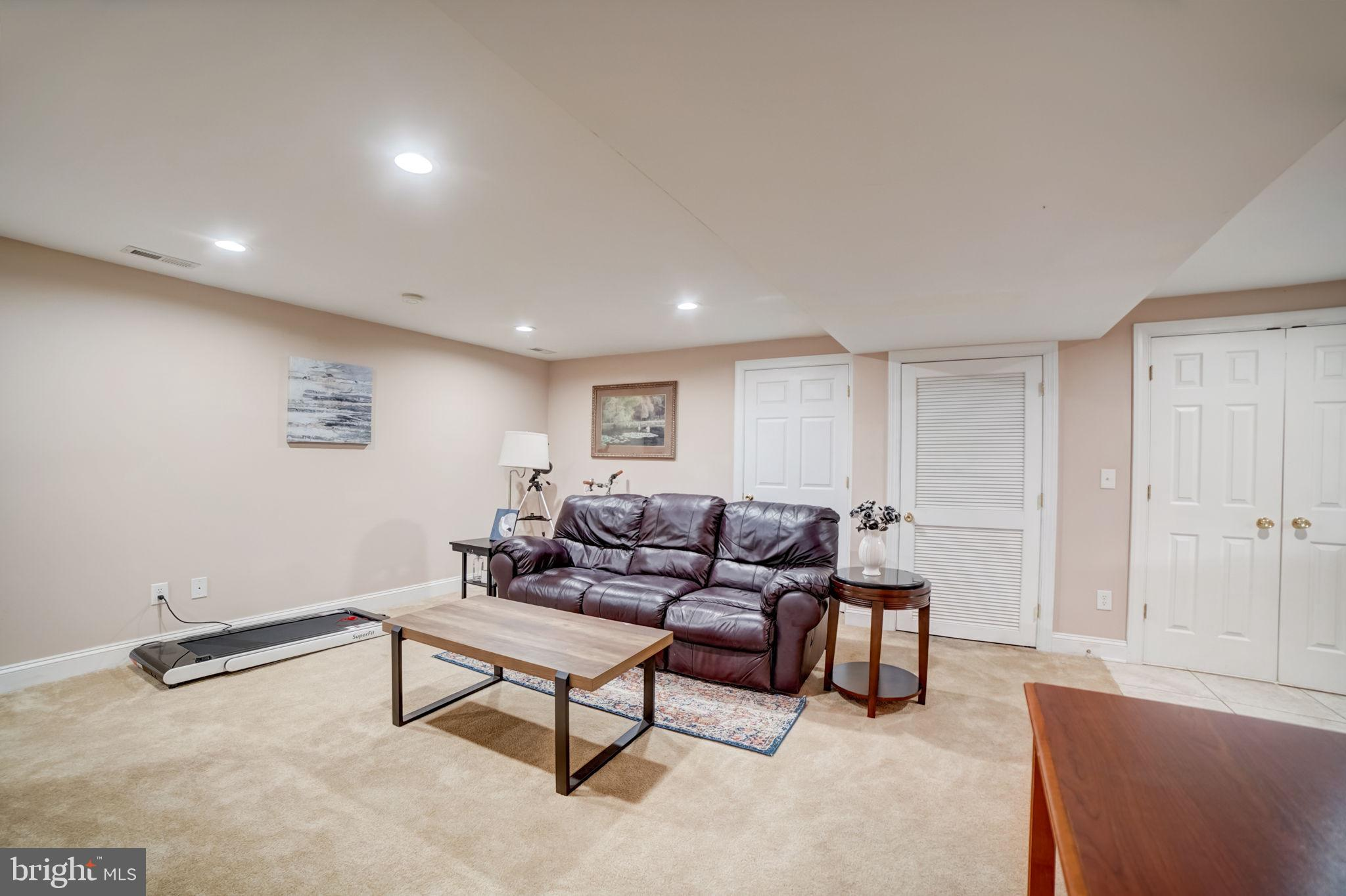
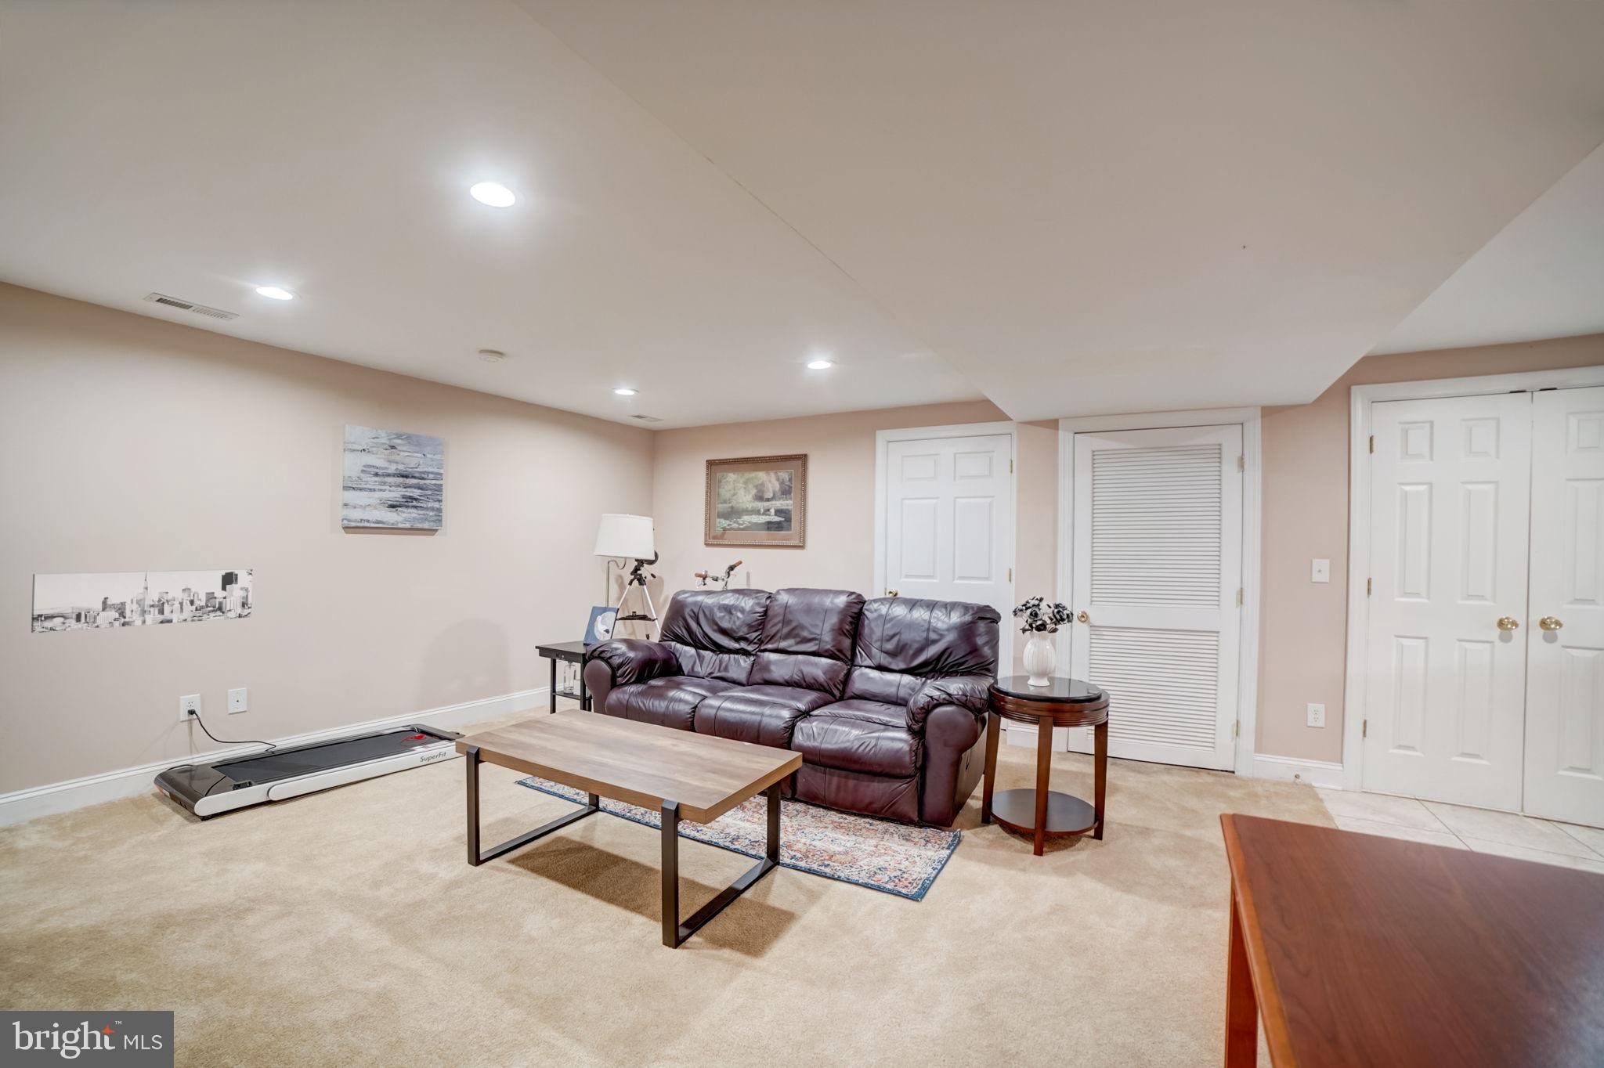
+ wall art (153, 597)
